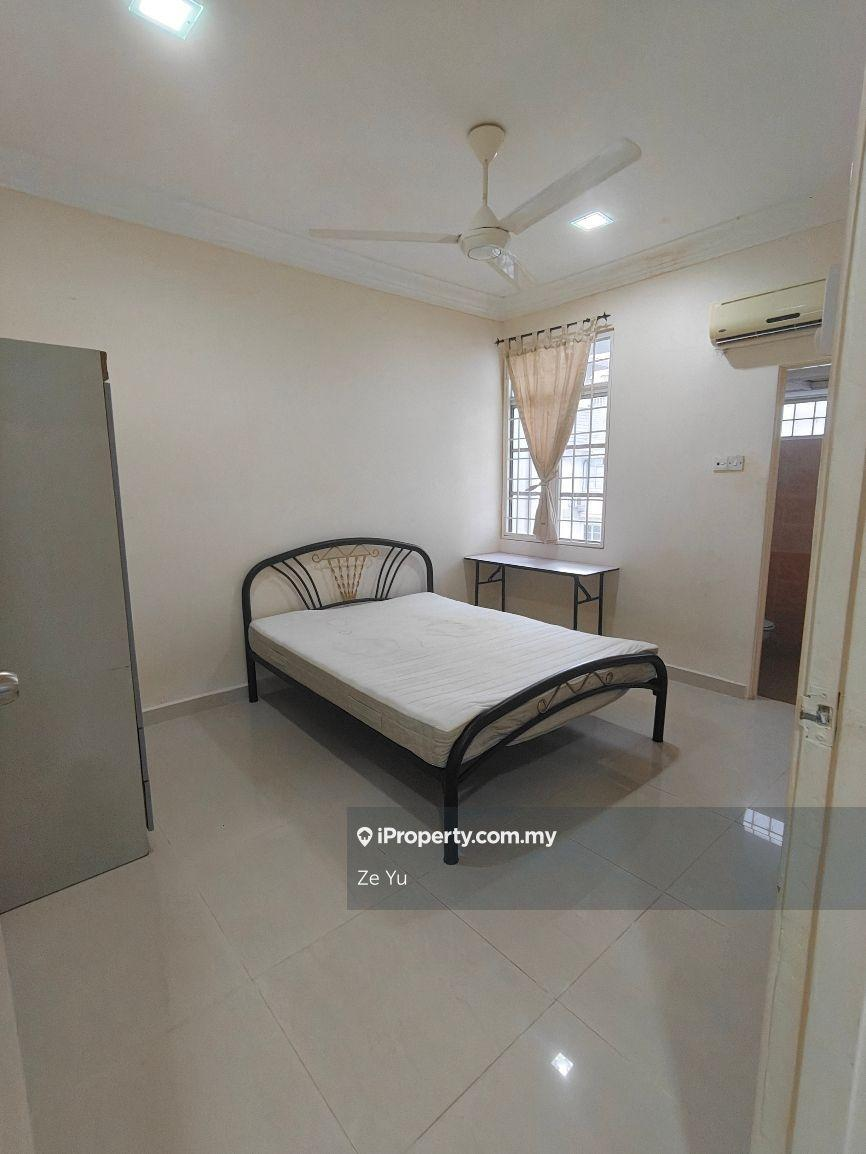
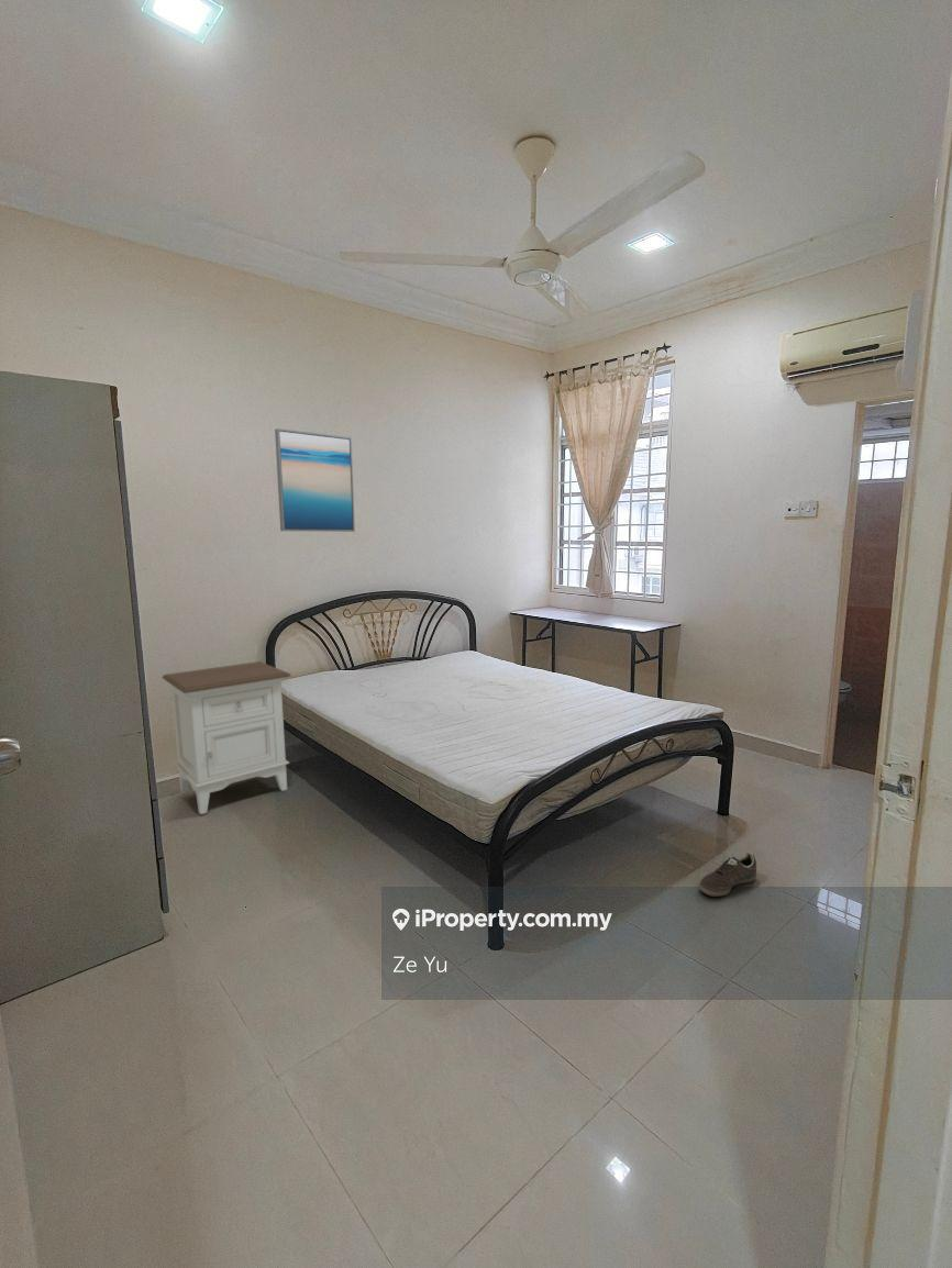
+ nightstand (231, 733)
+ sneaker (727, 870)
+ wall art (317, 482)
